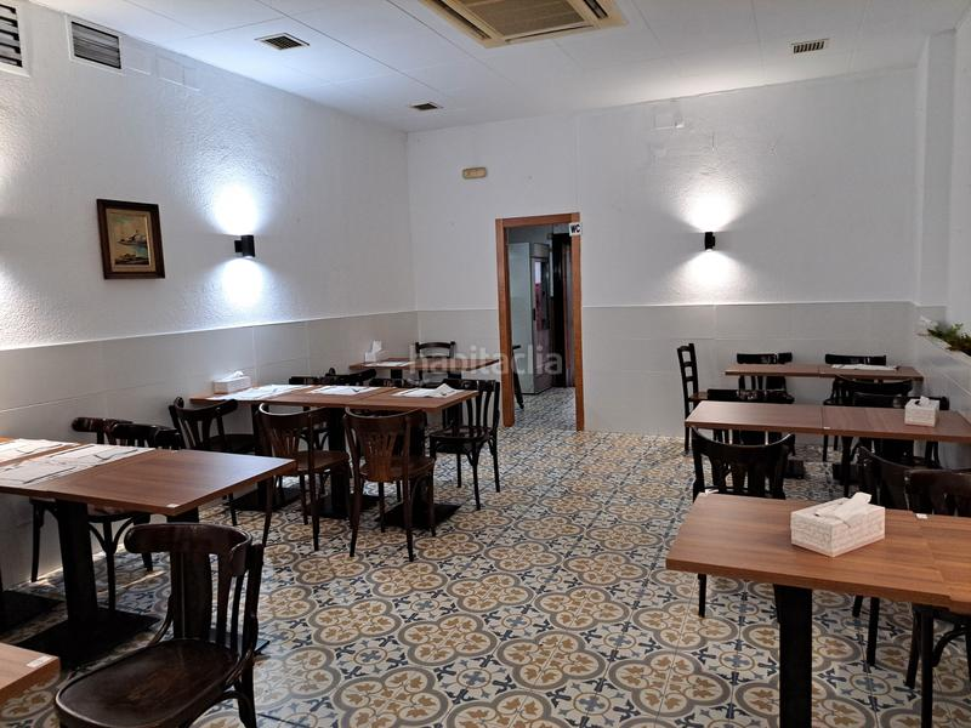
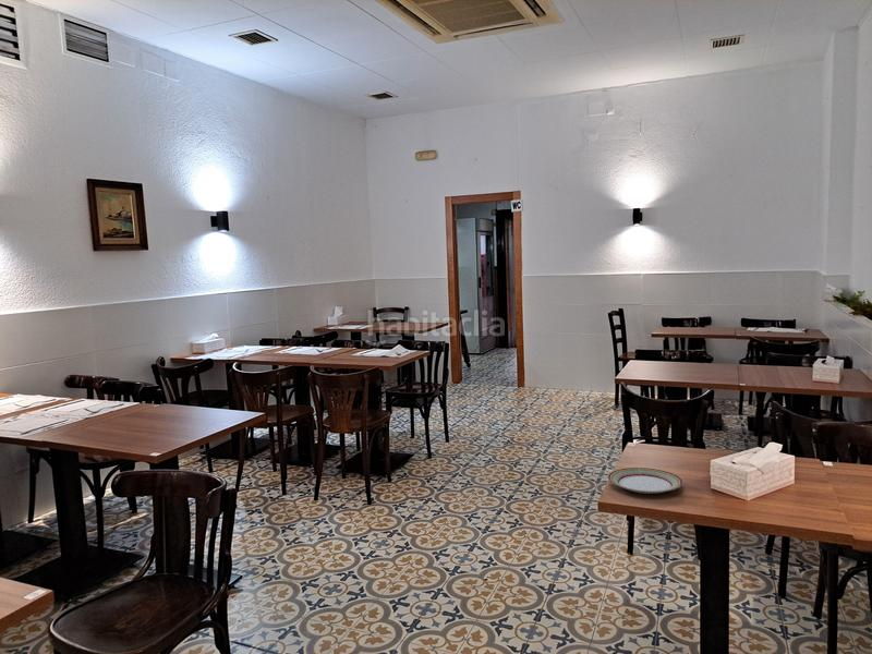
+ plate (644, 482)
